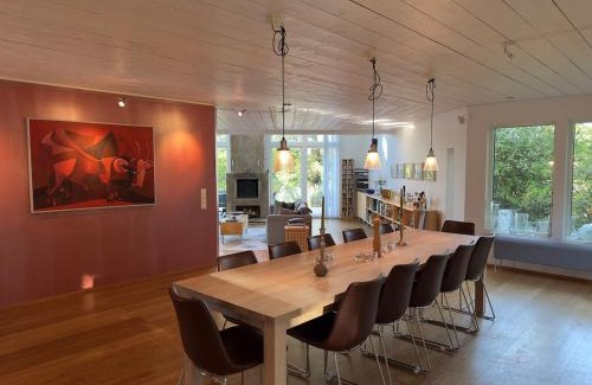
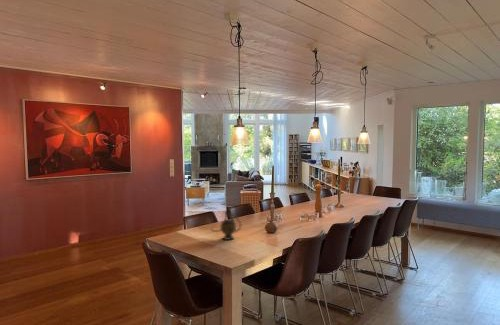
+ teapot (224, 222)
